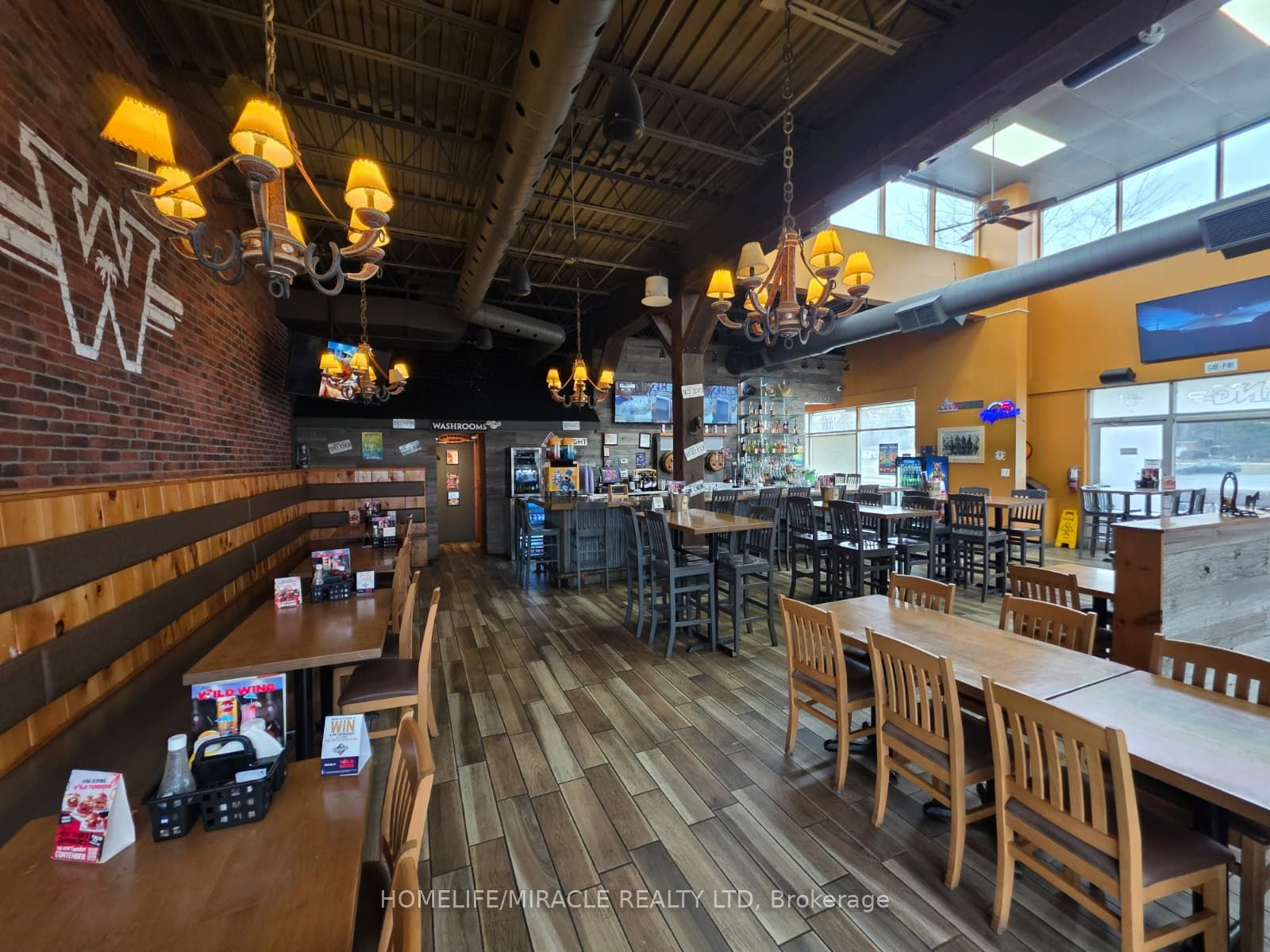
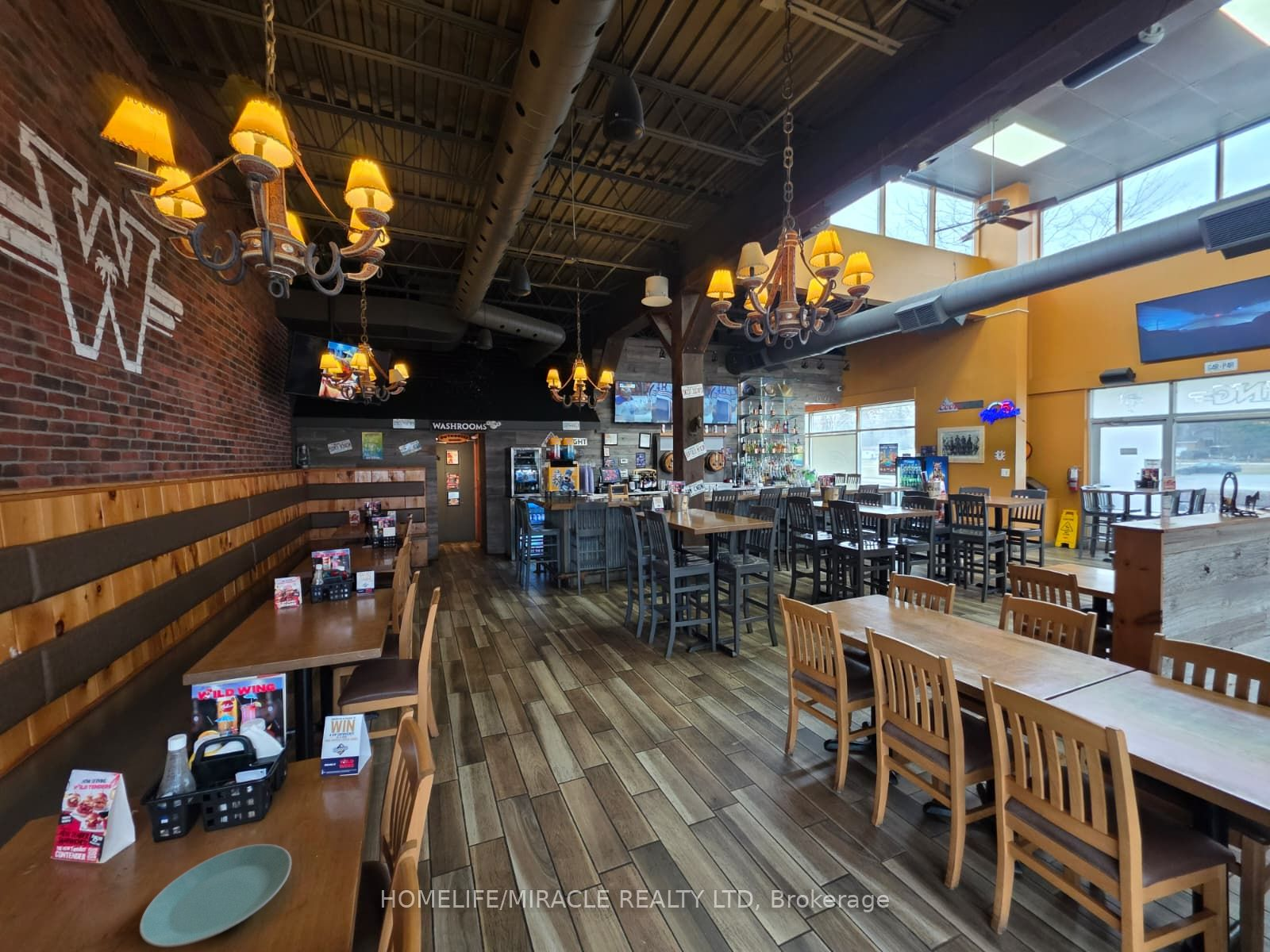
+ plate (221, 895)
